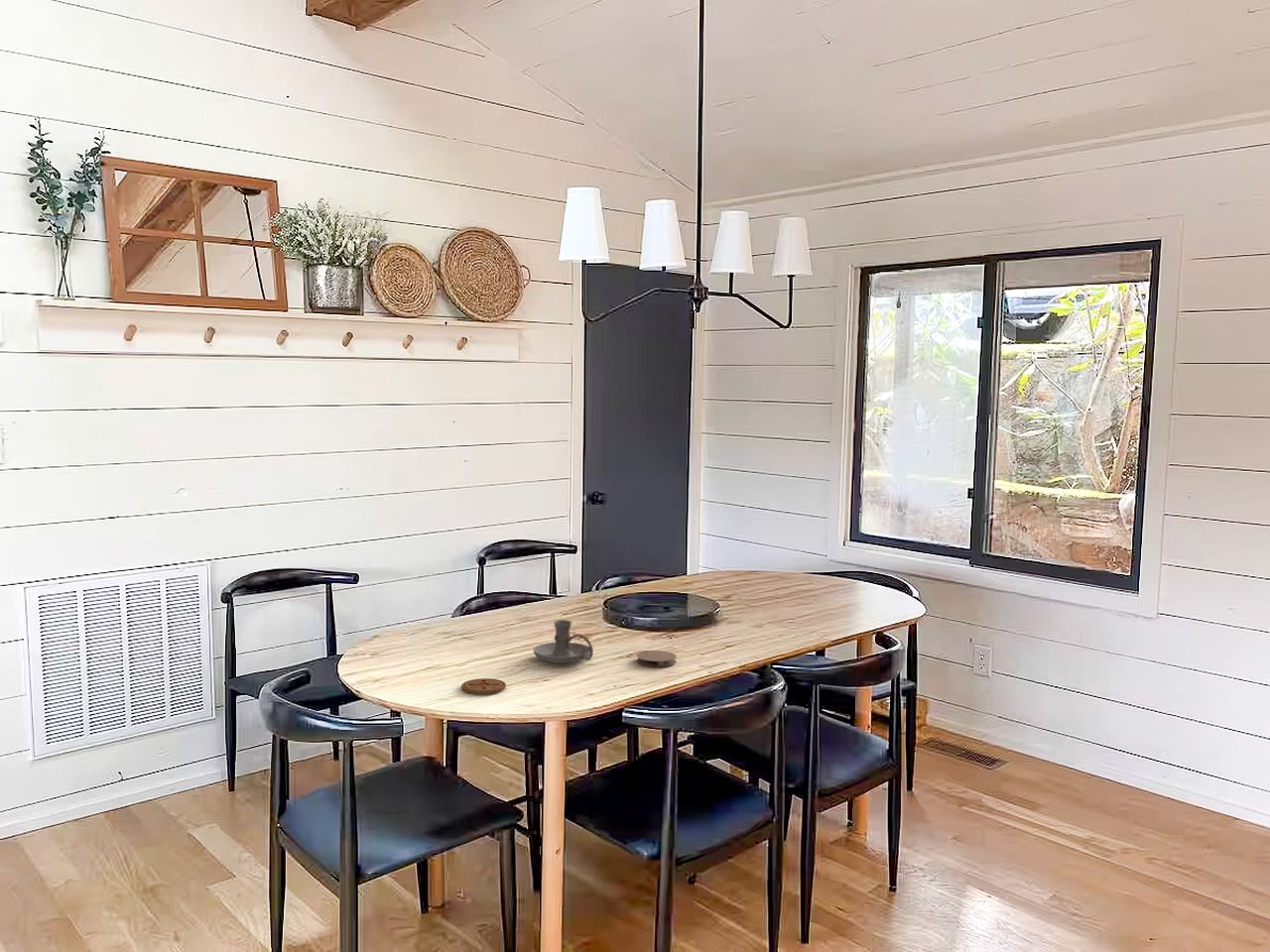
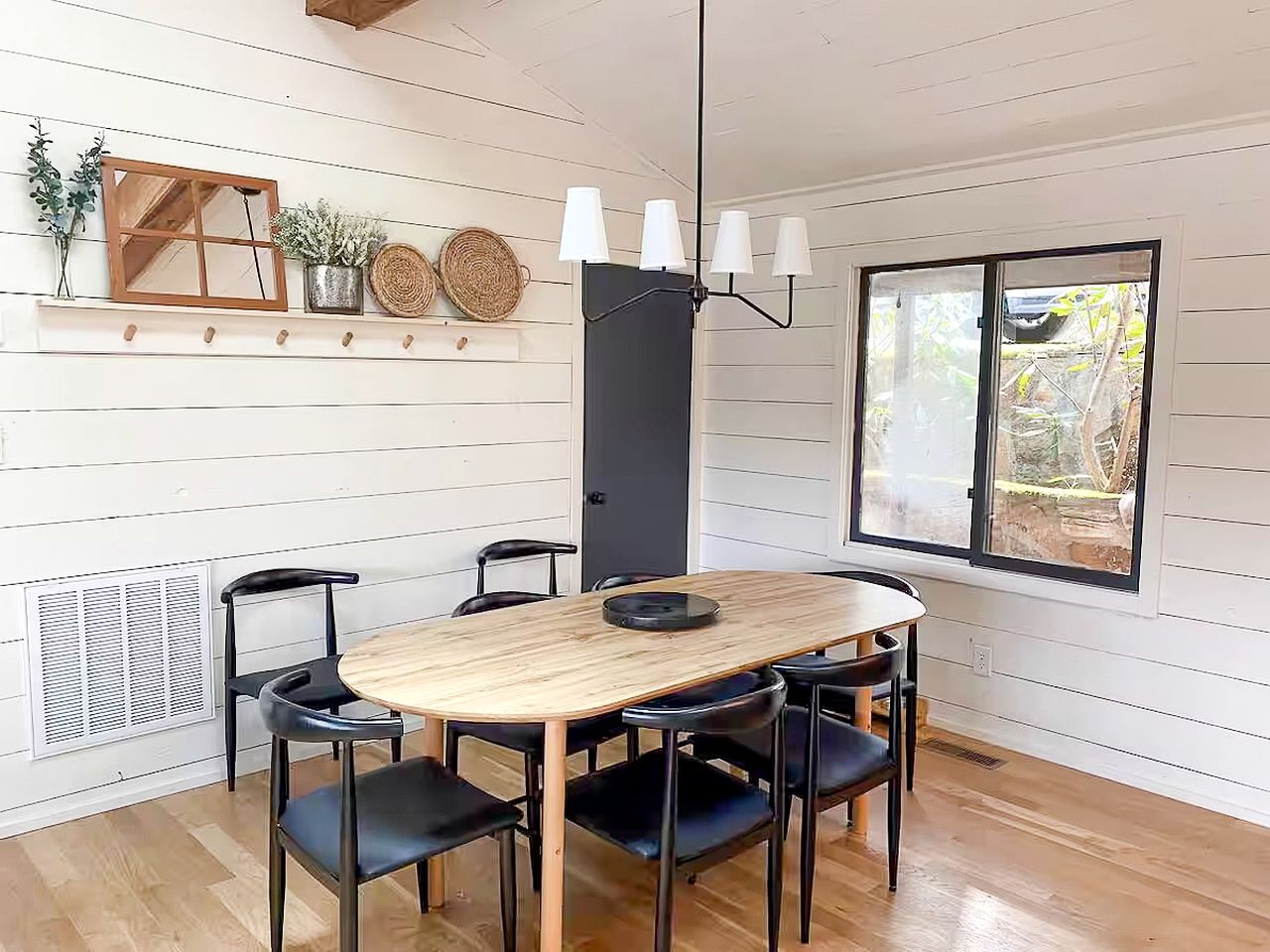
- candle holder (567, 642)
- coaster (483, 685)
- coaster (656, 657)
